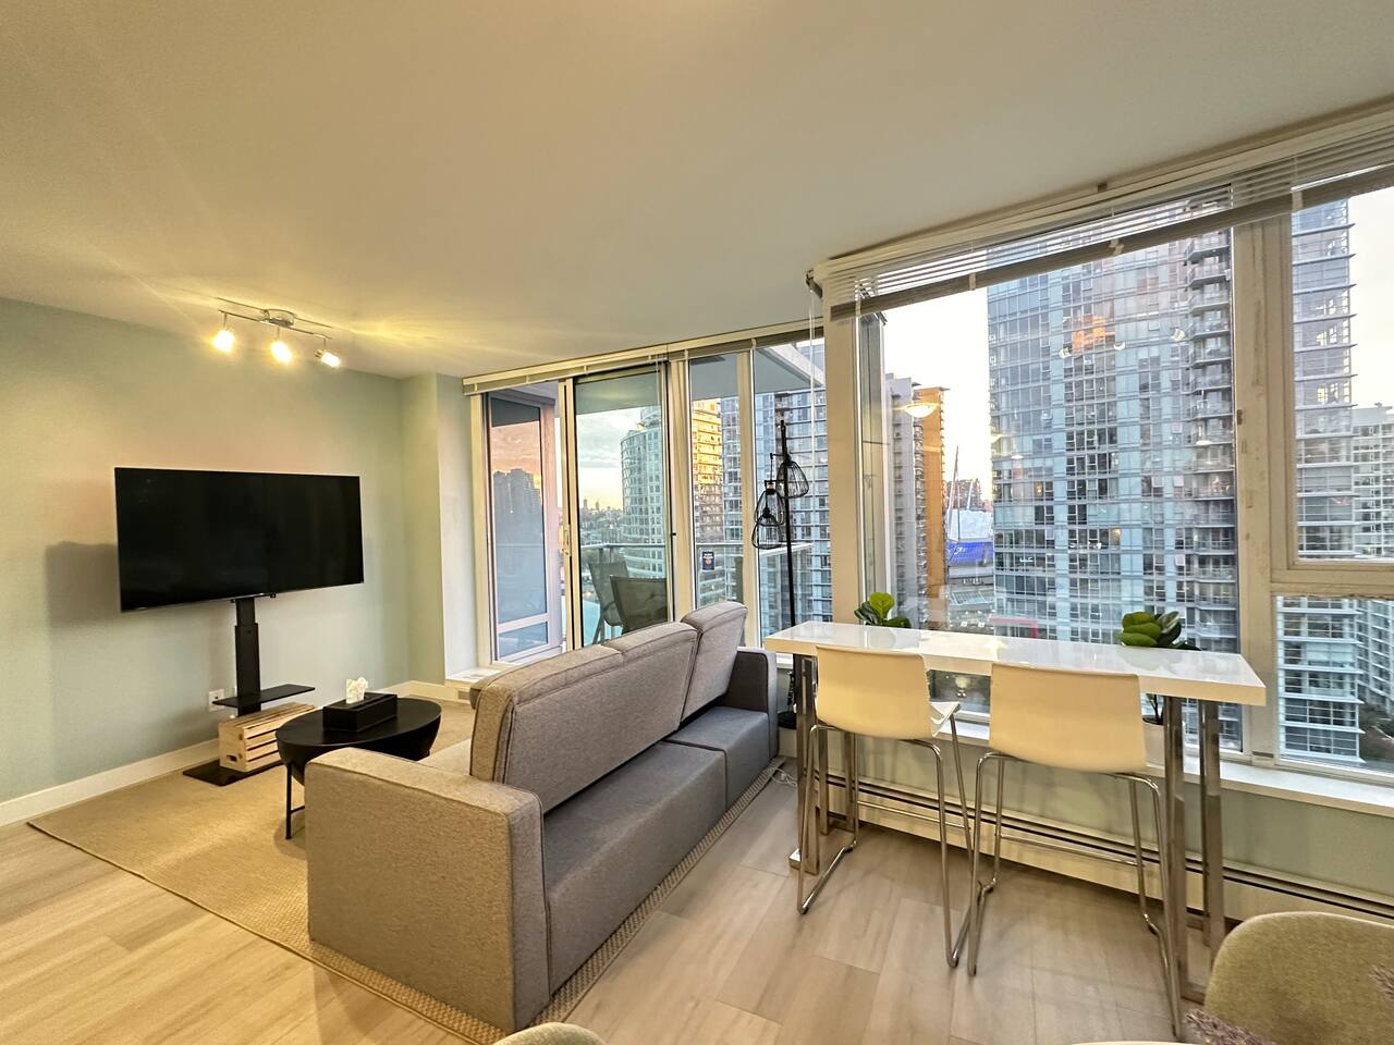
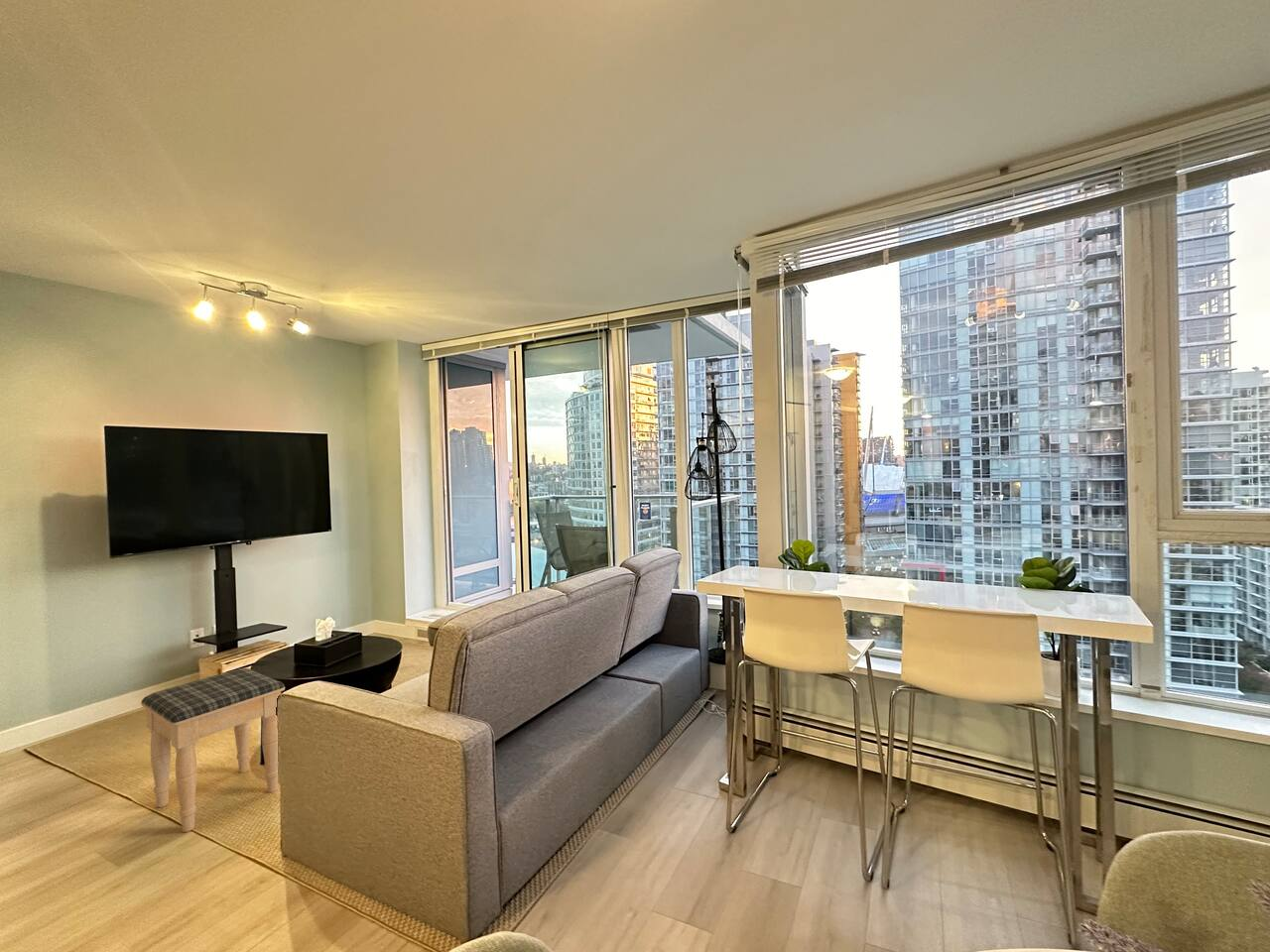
+ footstool (214, 733)
